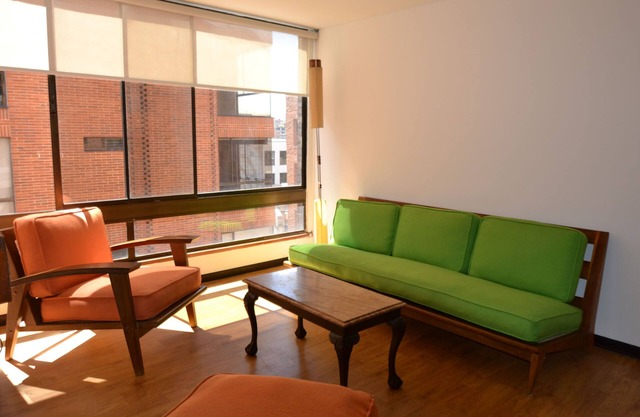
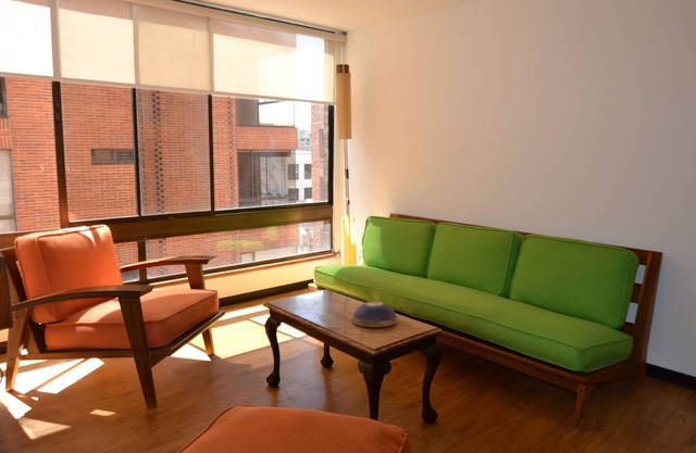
+ decorative bowl (374, 311)
